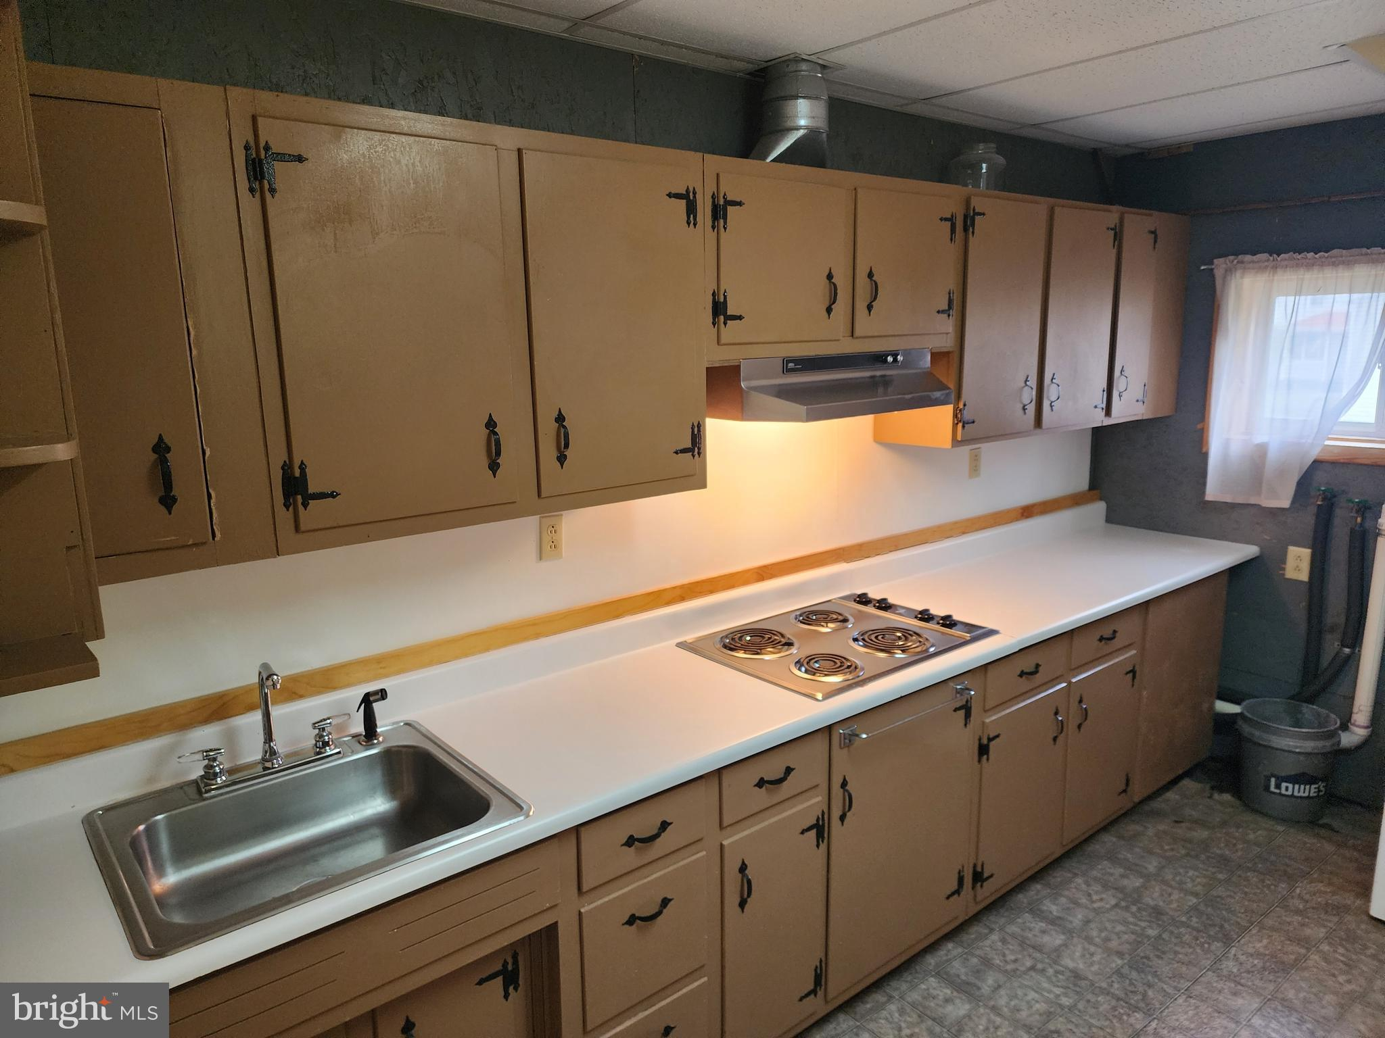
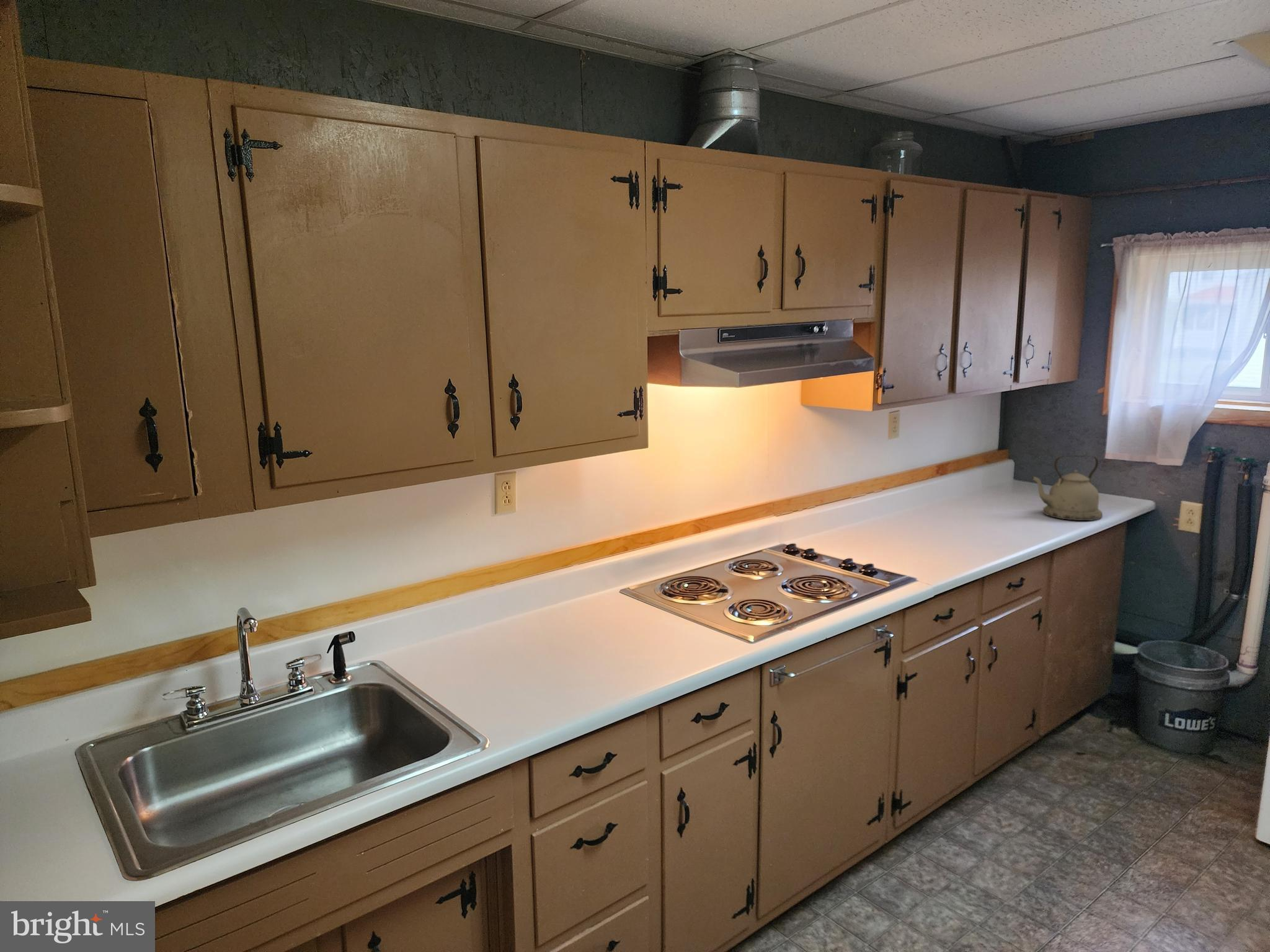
+ kettle (1072, 485)
